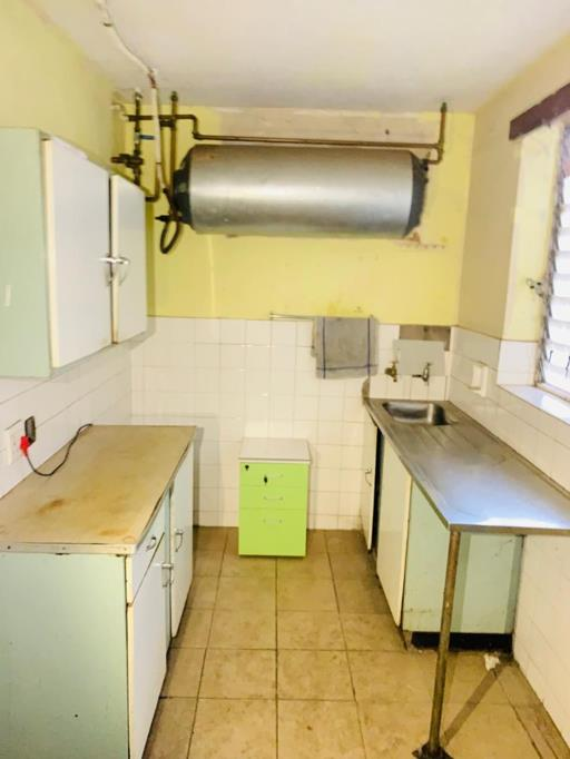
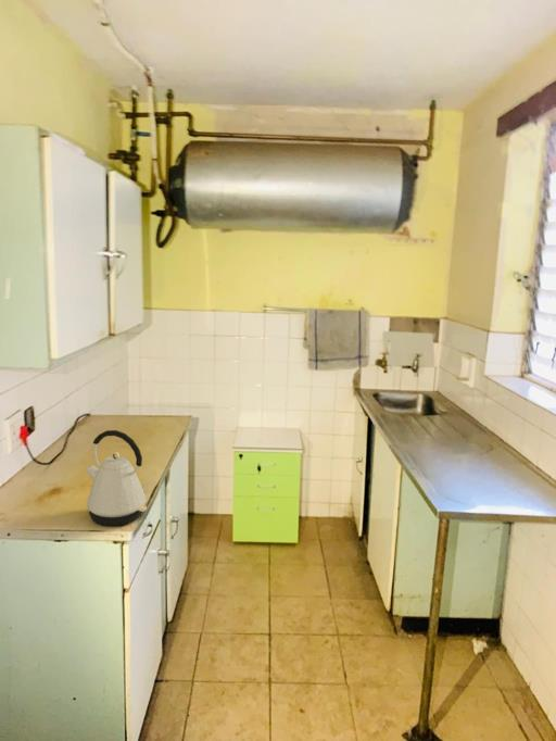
+ kettle (114, 474)
